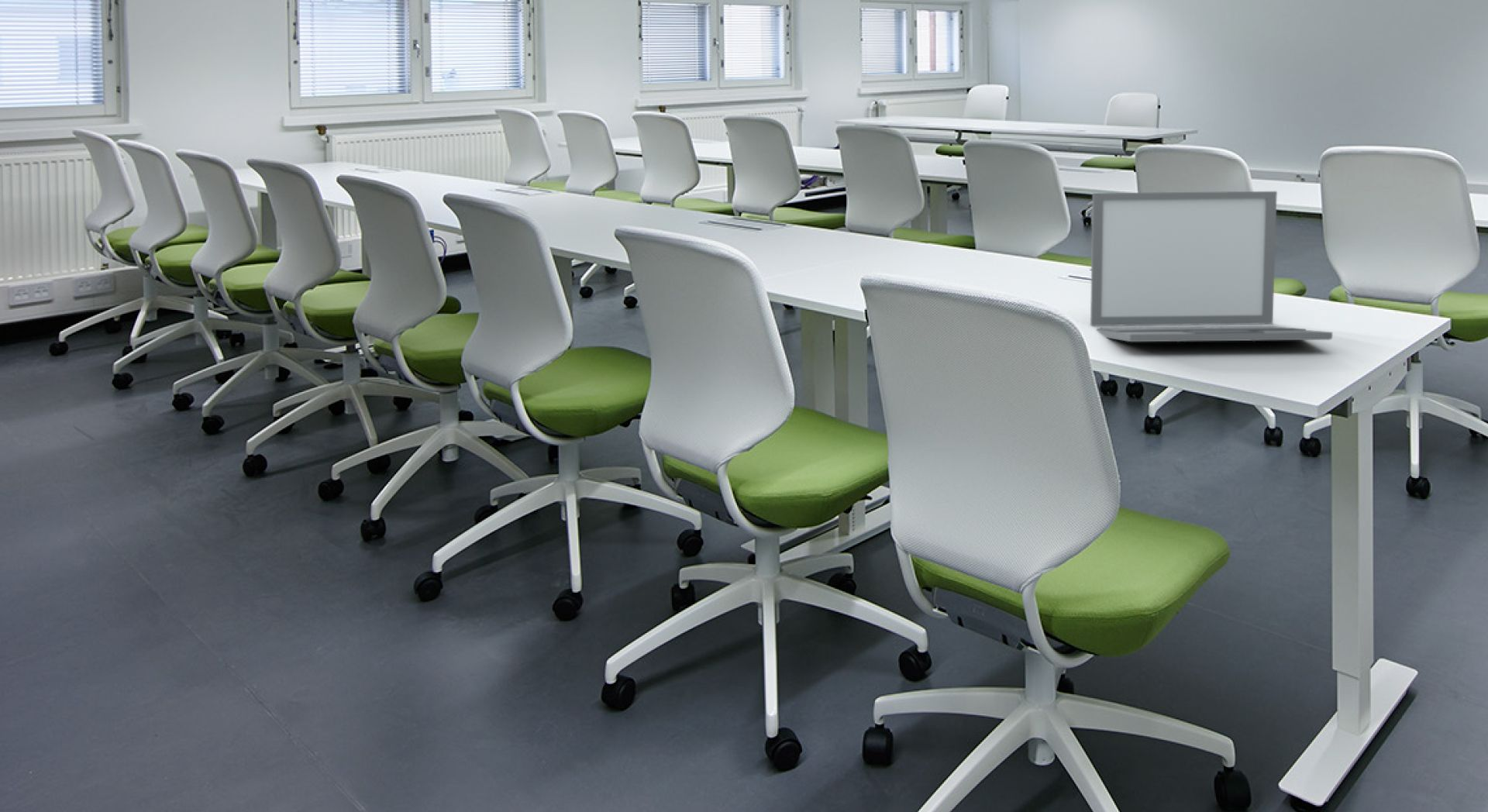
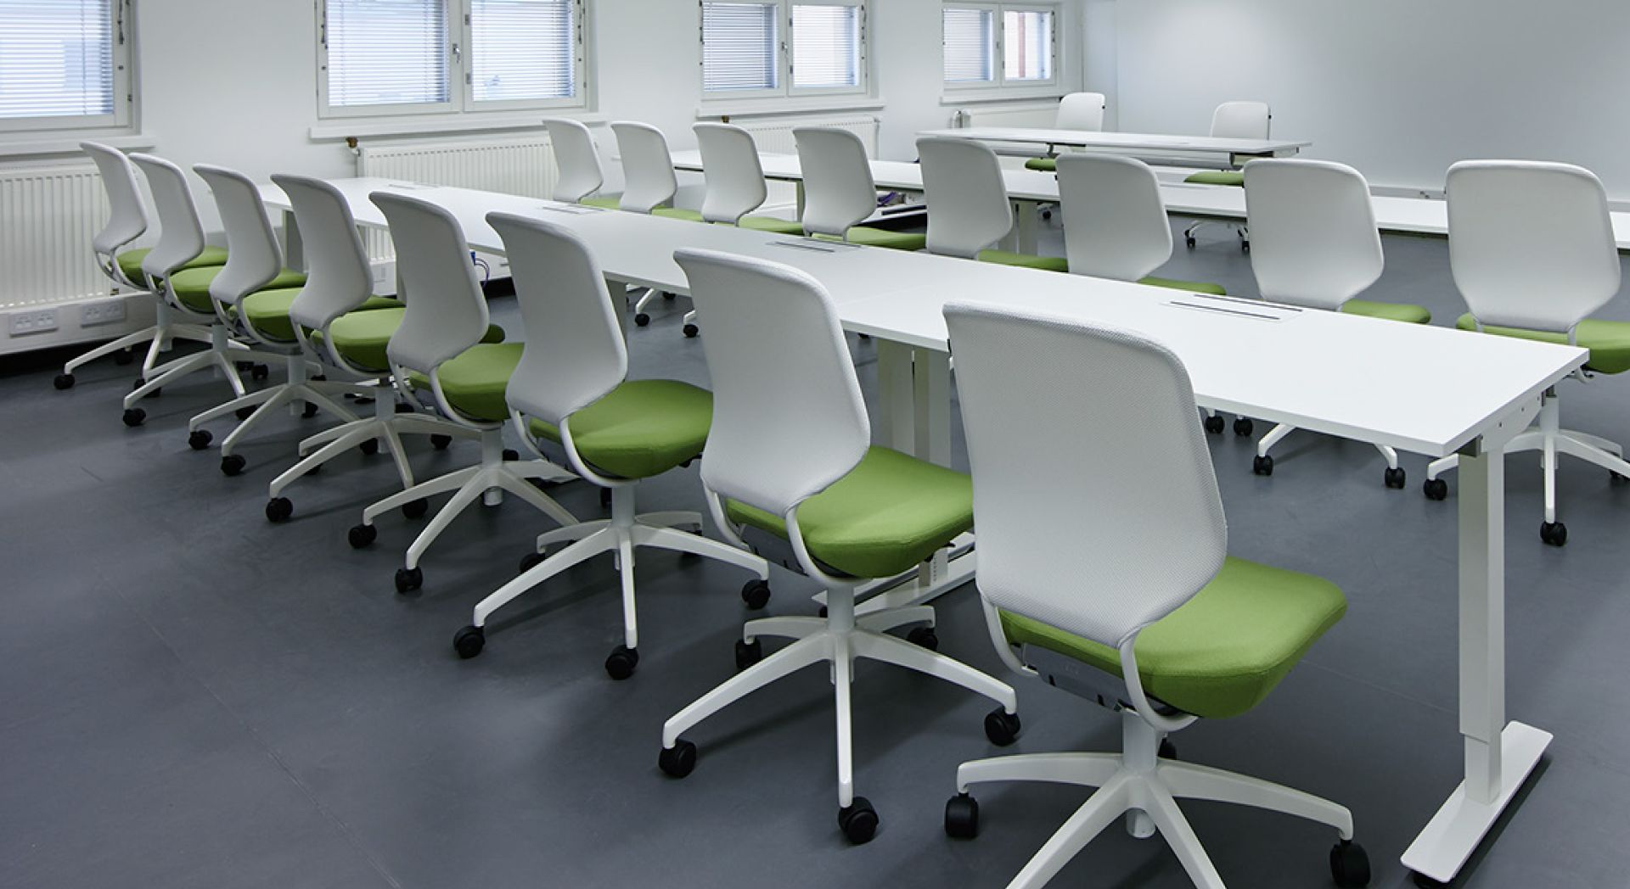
- laptop (1205, 263)
